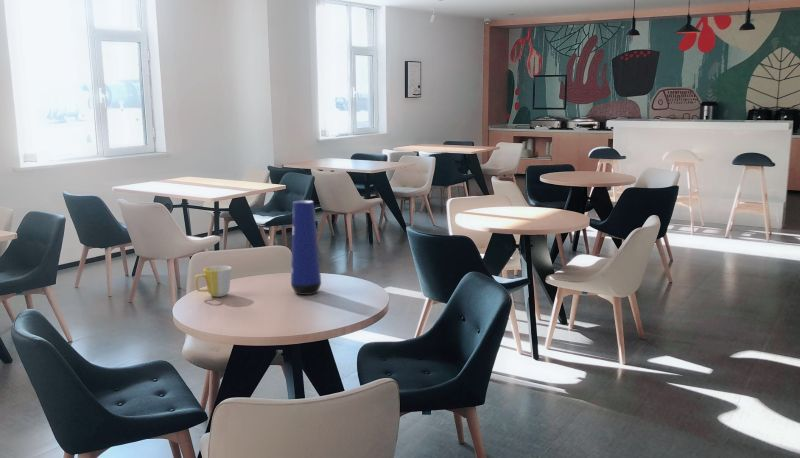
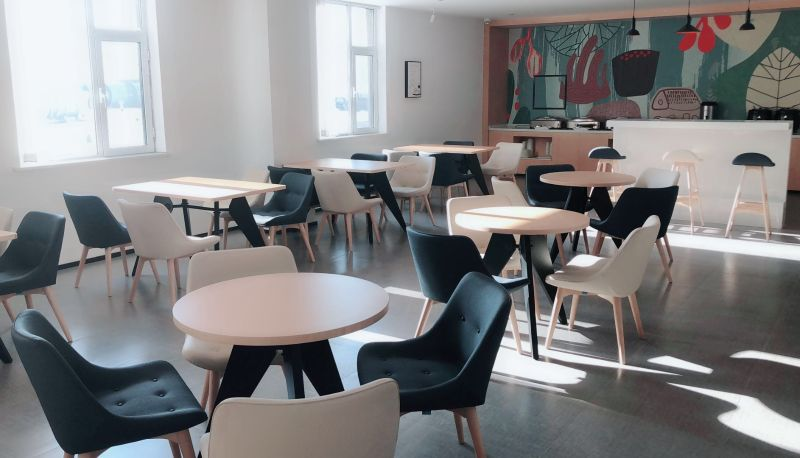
- vase (304, 247)
- mug (213, 282)
